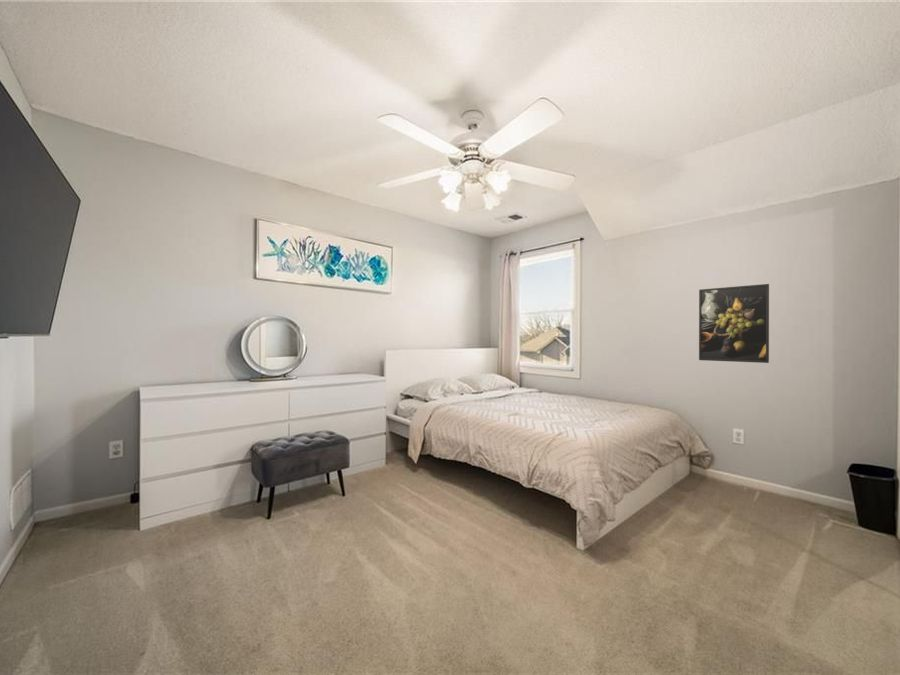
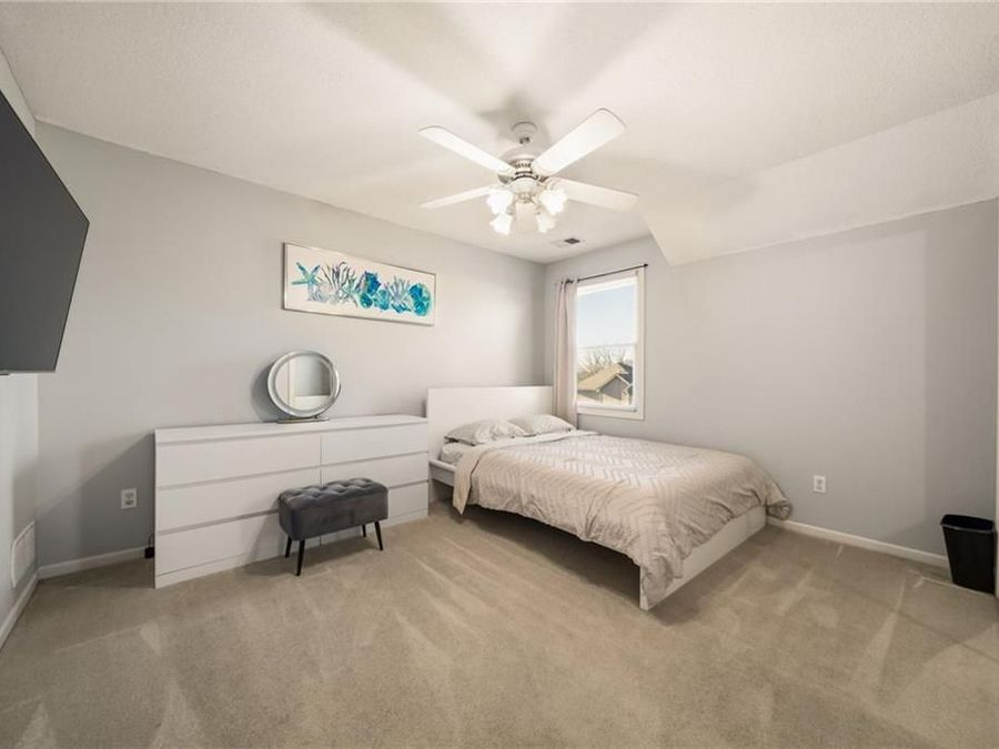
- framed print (732, 324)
